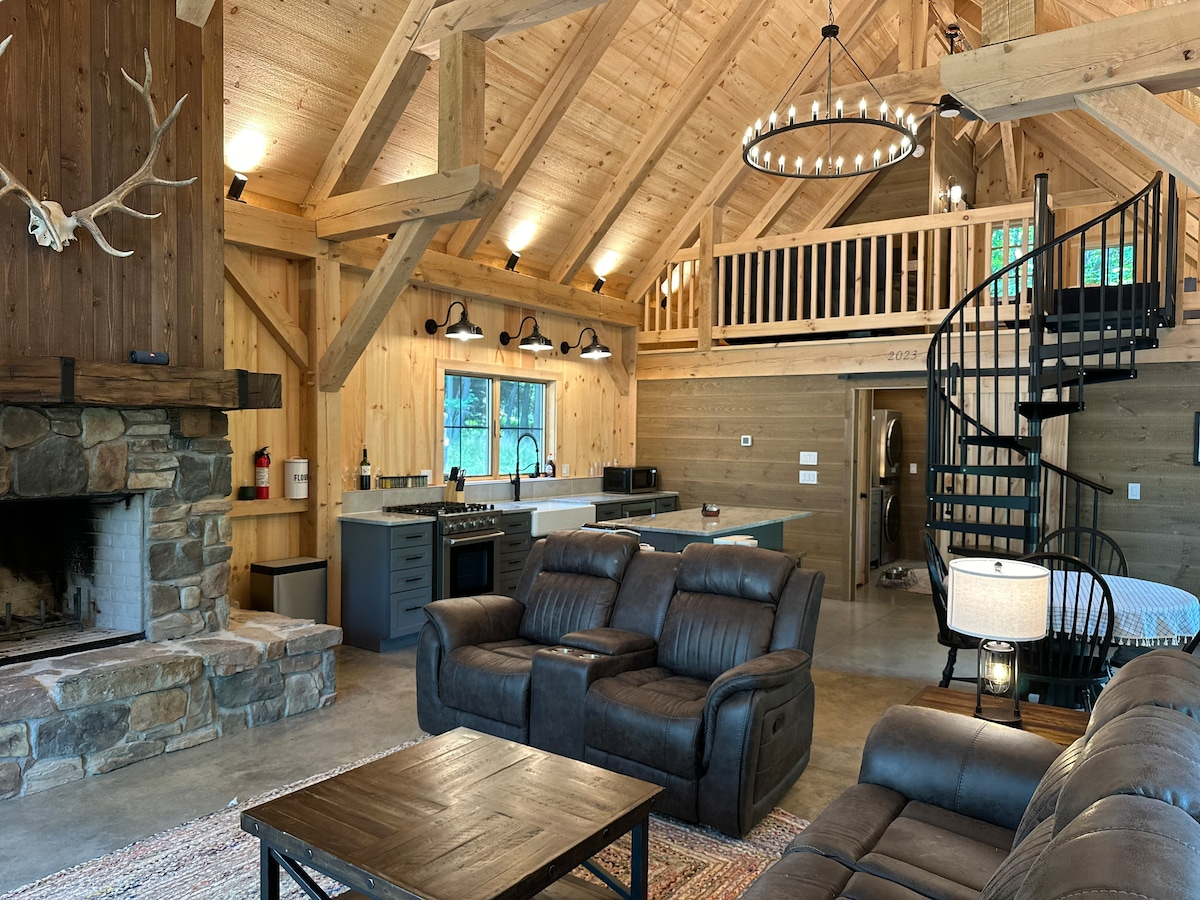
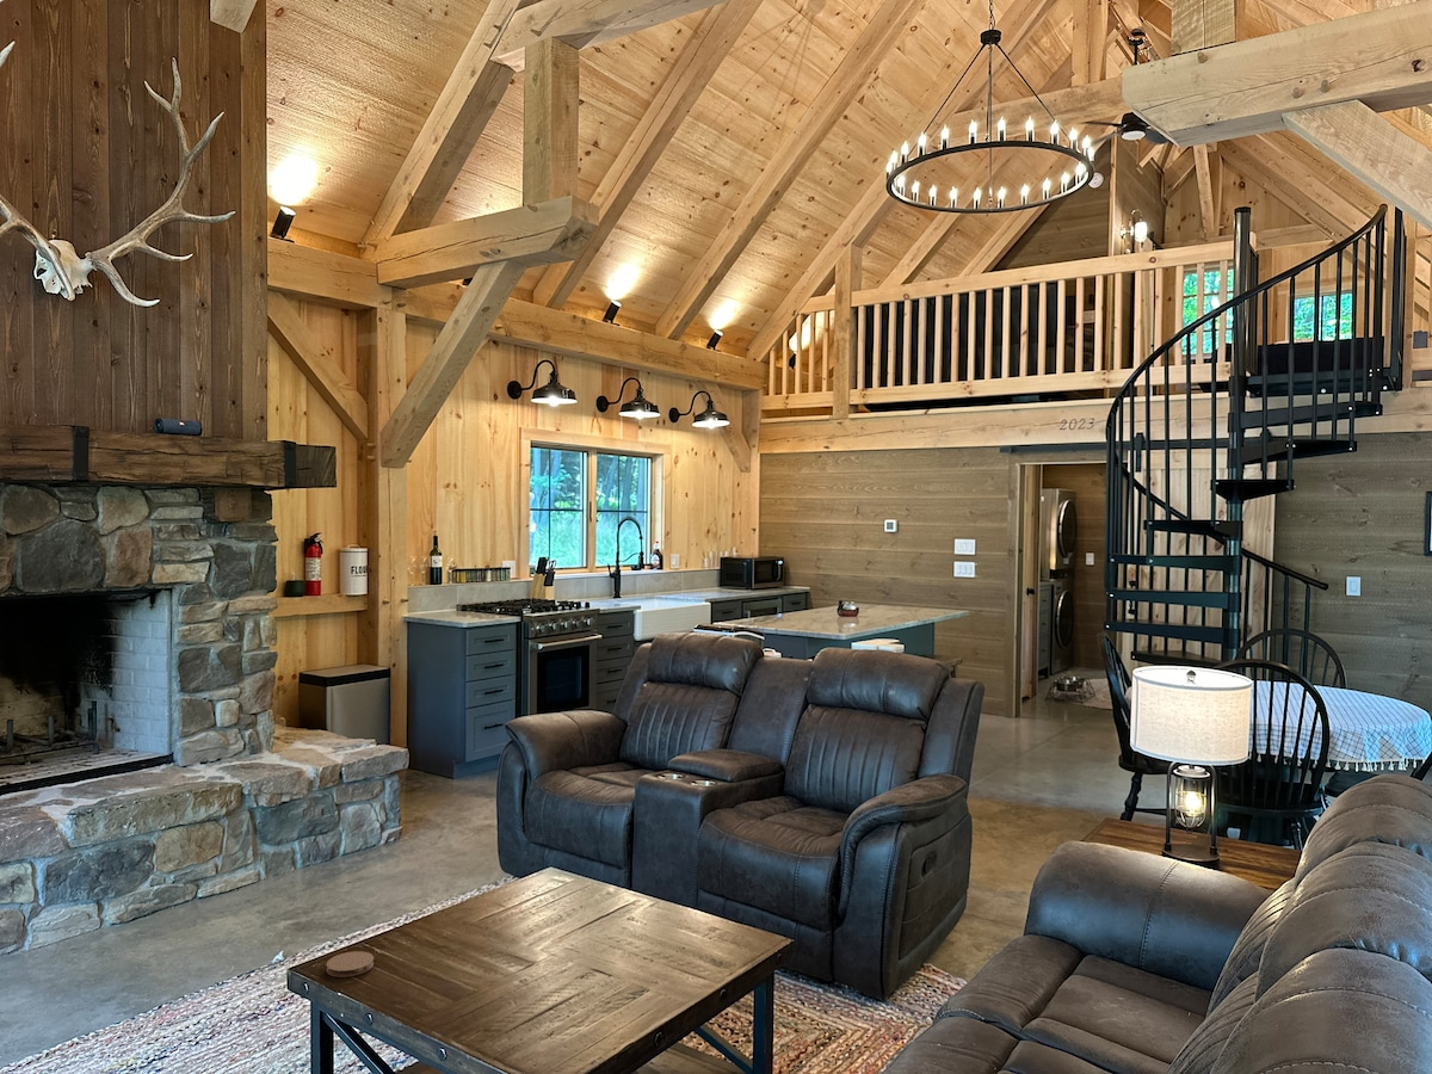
+ coaster (350, 963)
